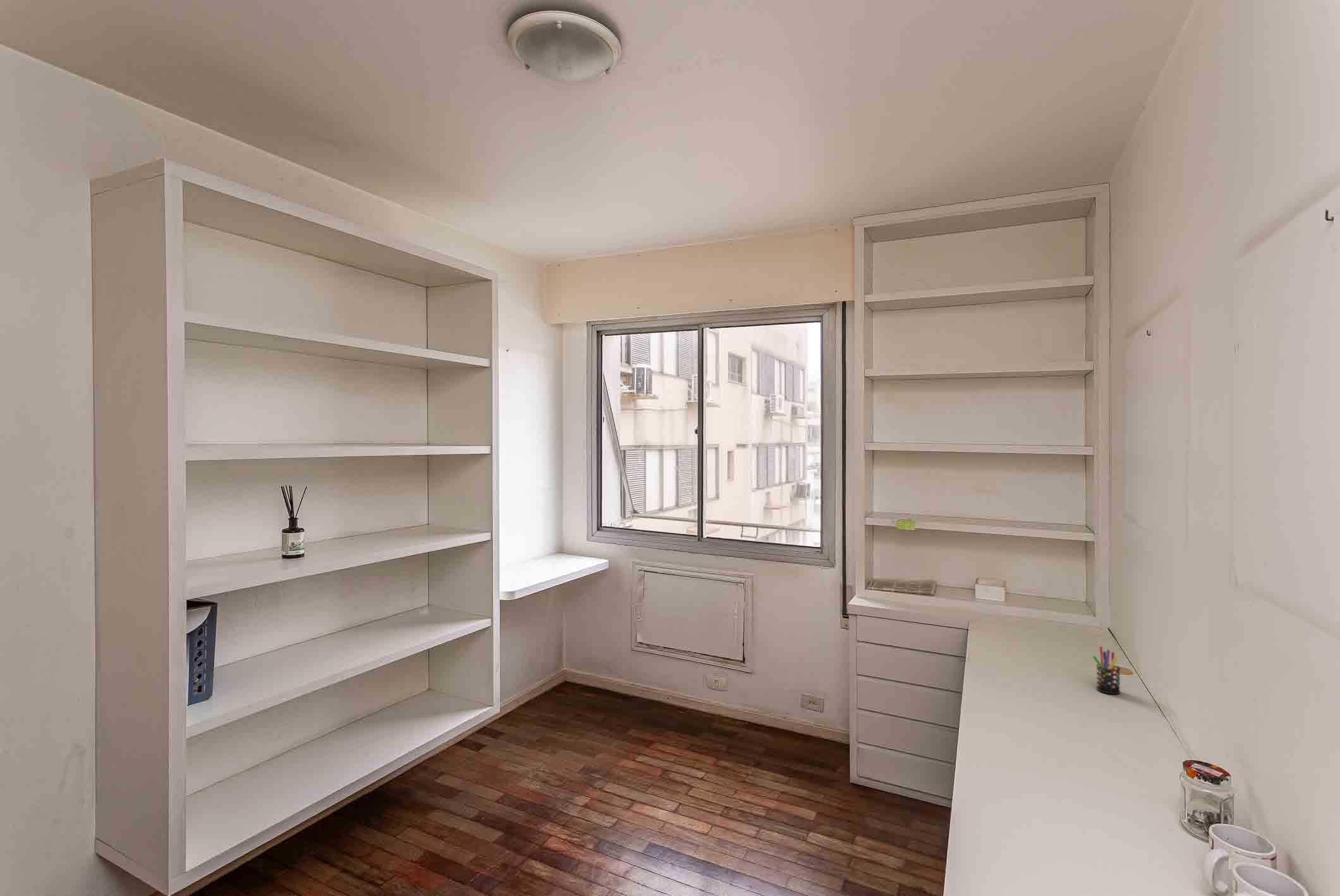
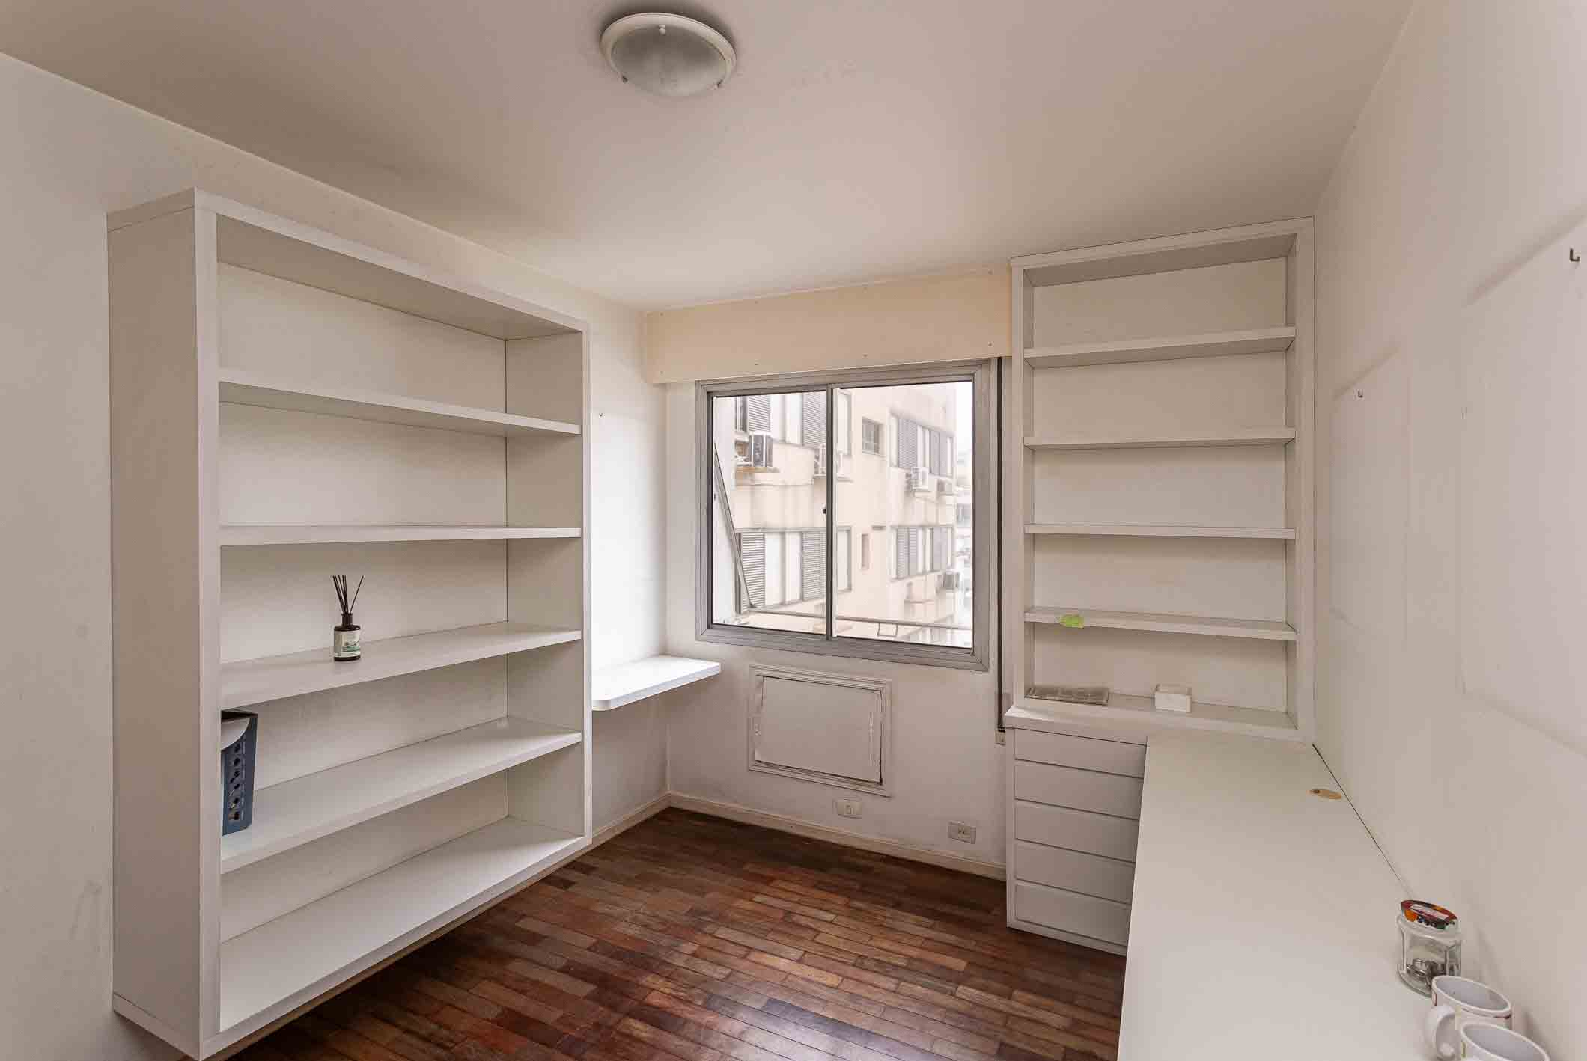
- pen holder (1105, 669)
